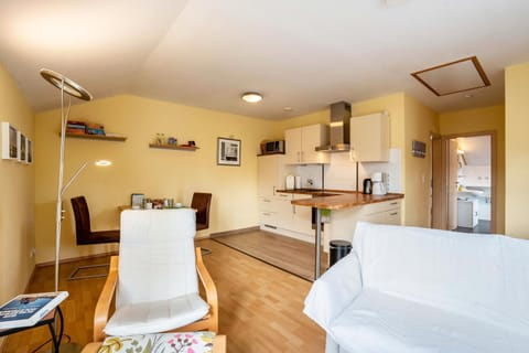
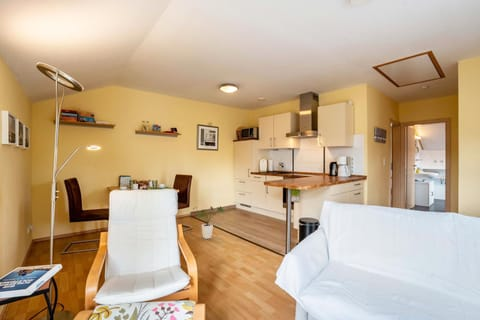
+ house plant (208, 221)
